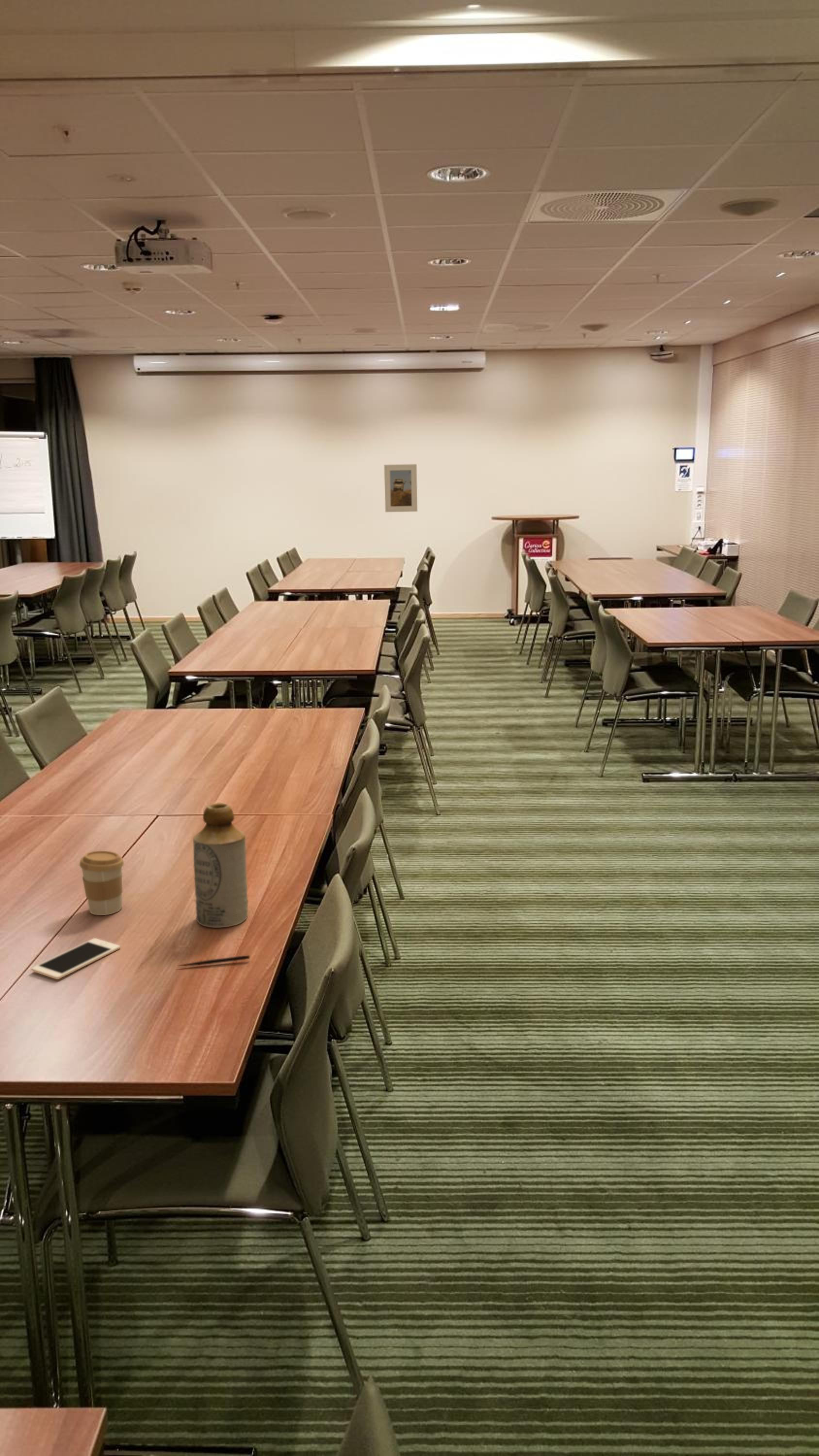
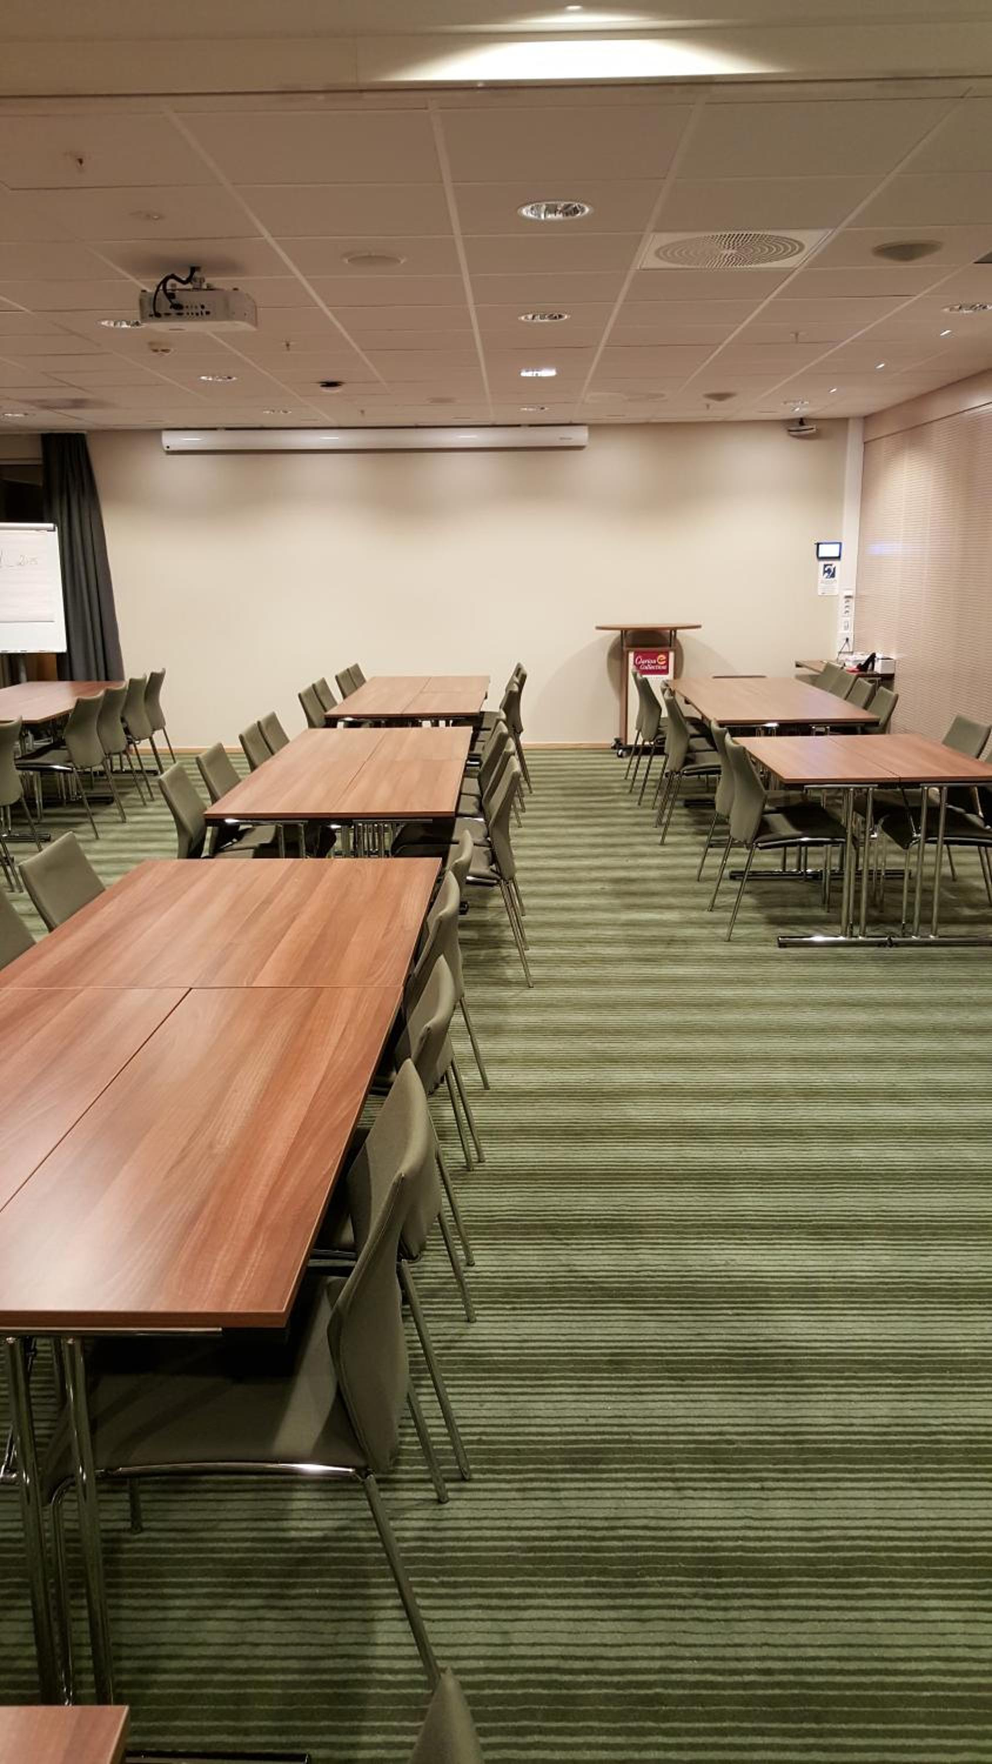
- bottle (220, 862)
- coffee cup (103, 881)
- cell phone (77, 958)
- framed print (401, 488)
- pen (213, 960)
